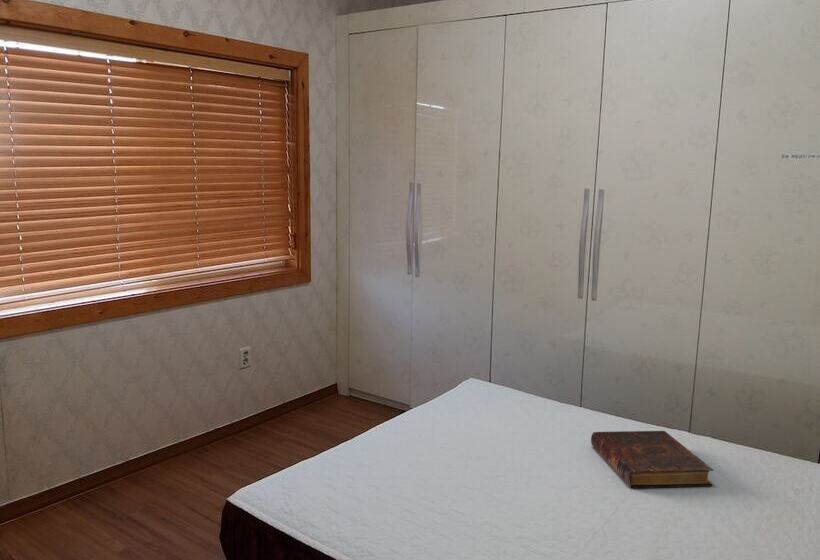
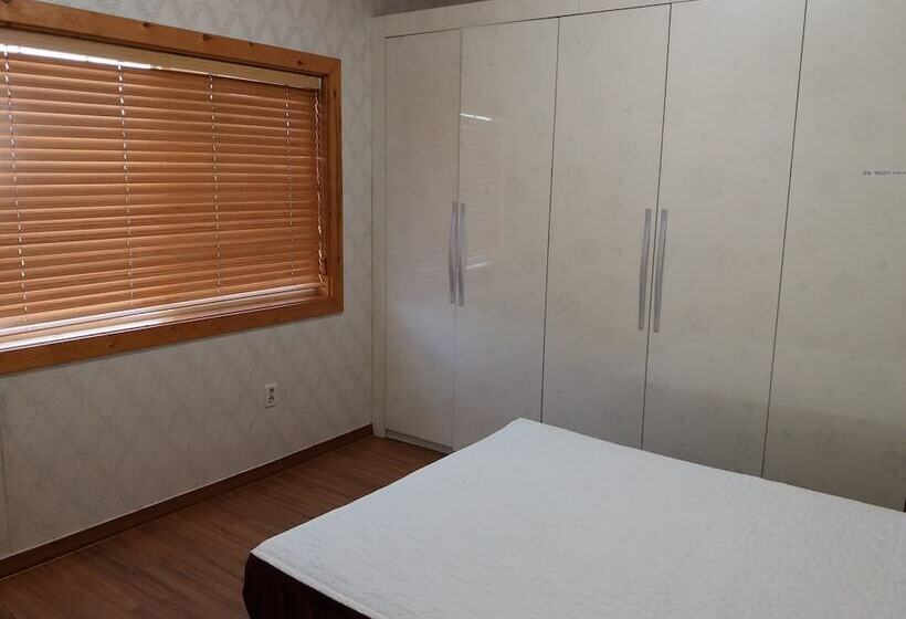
- book (647, 457)
